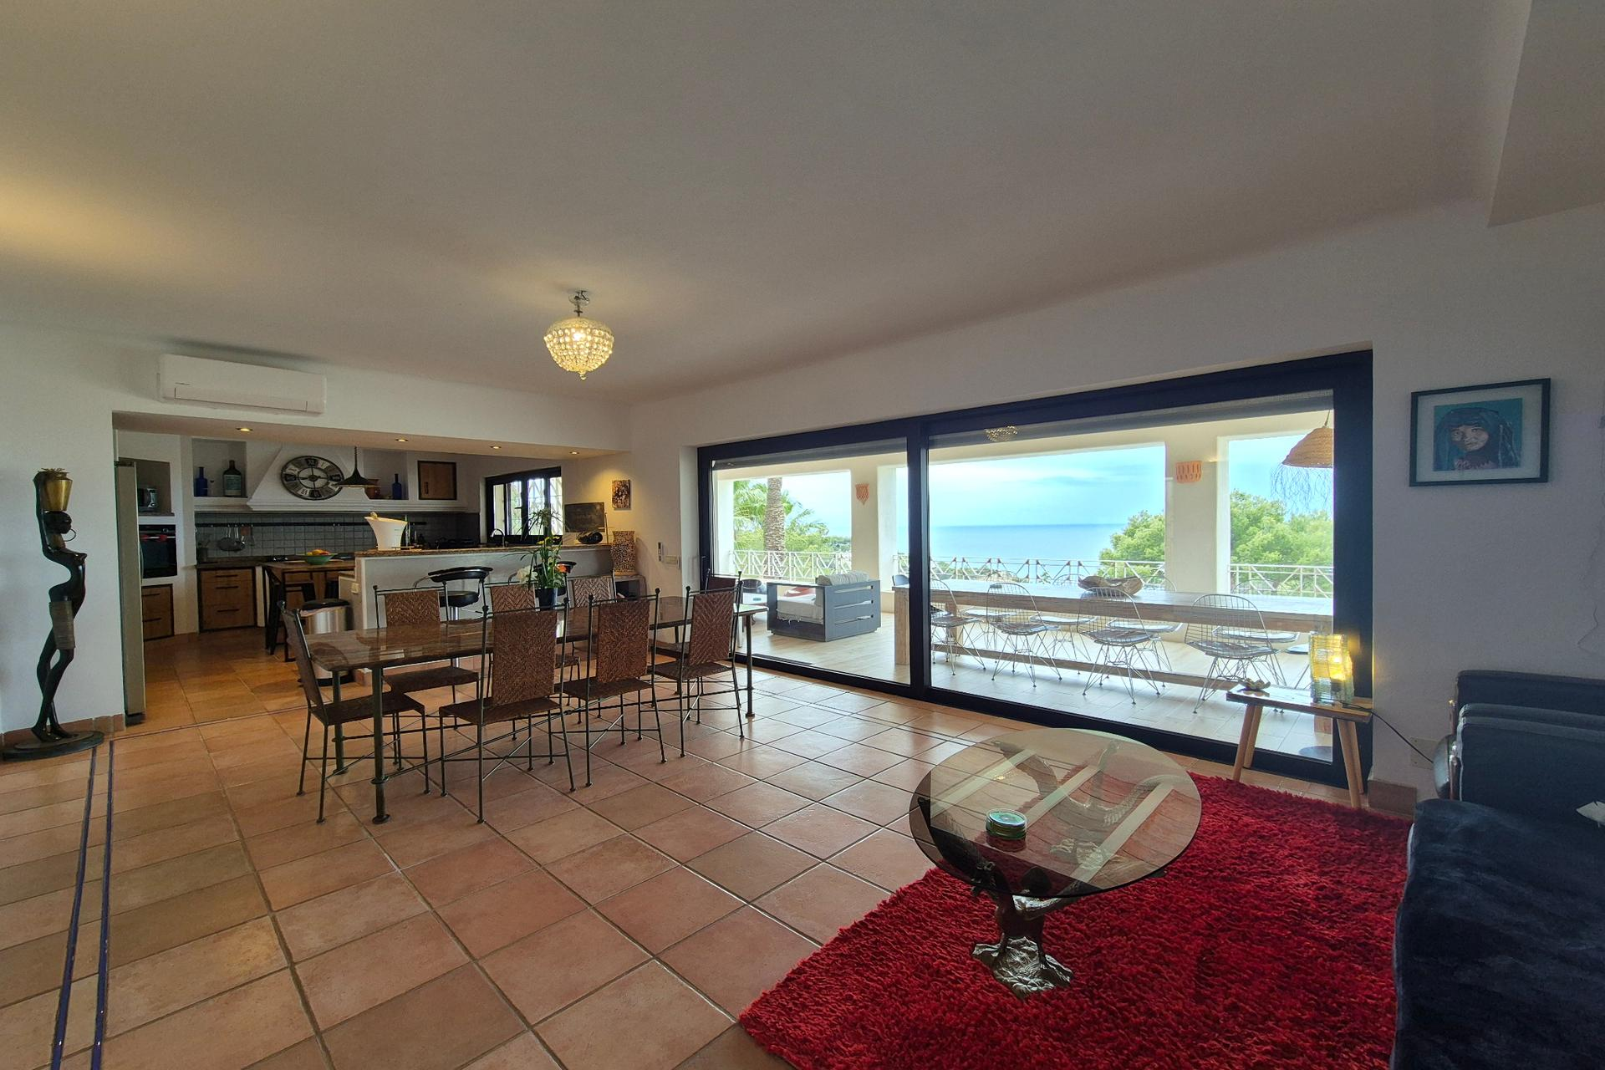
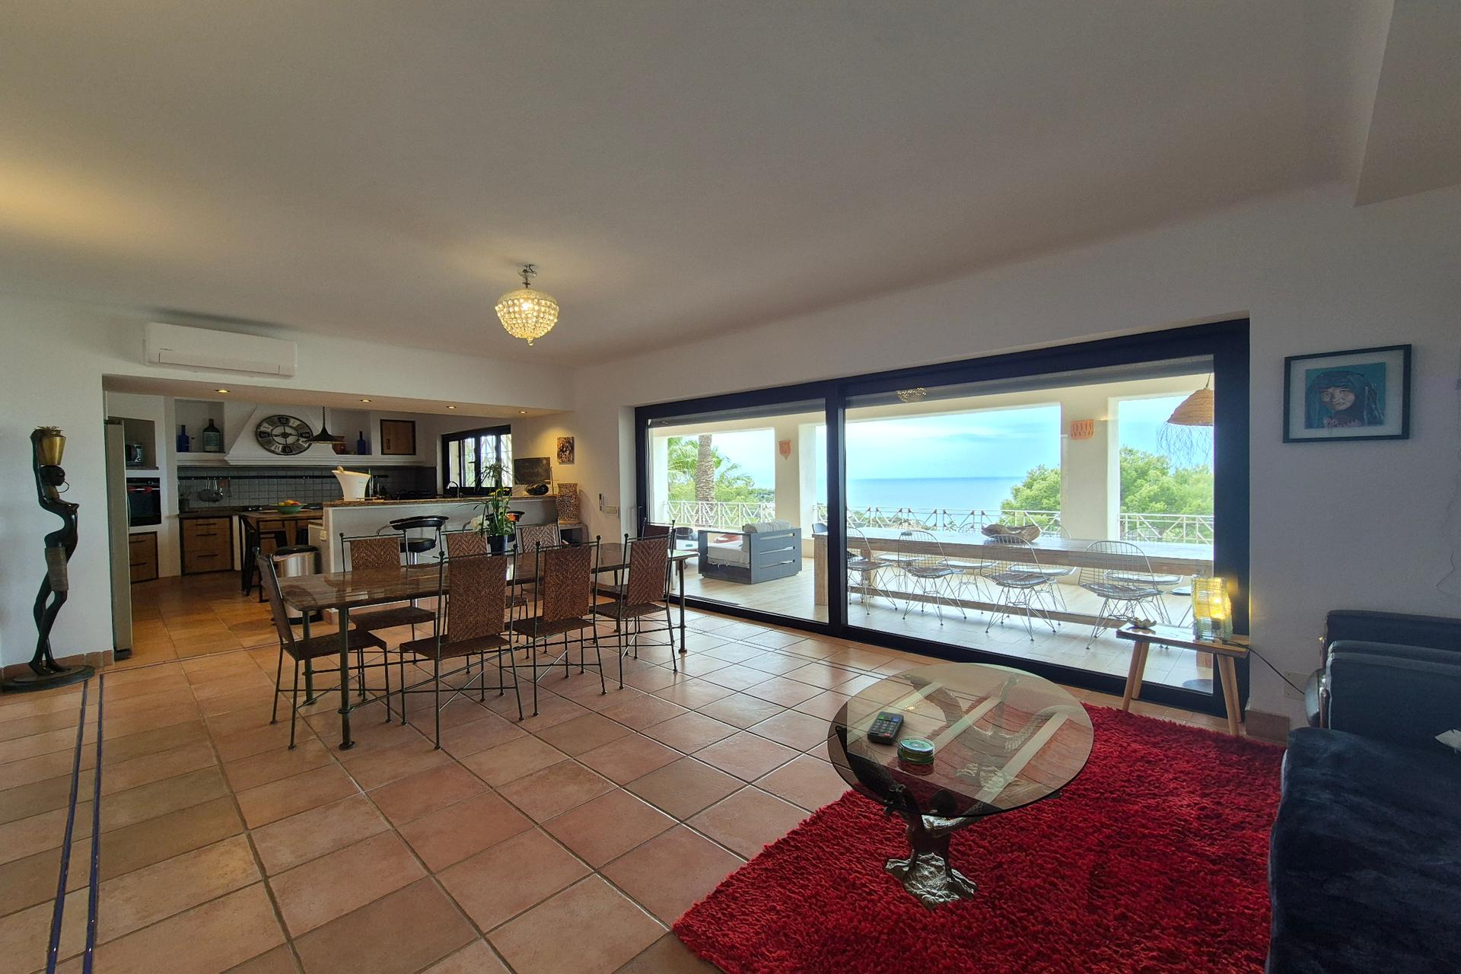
+ remote control (886, 726)
